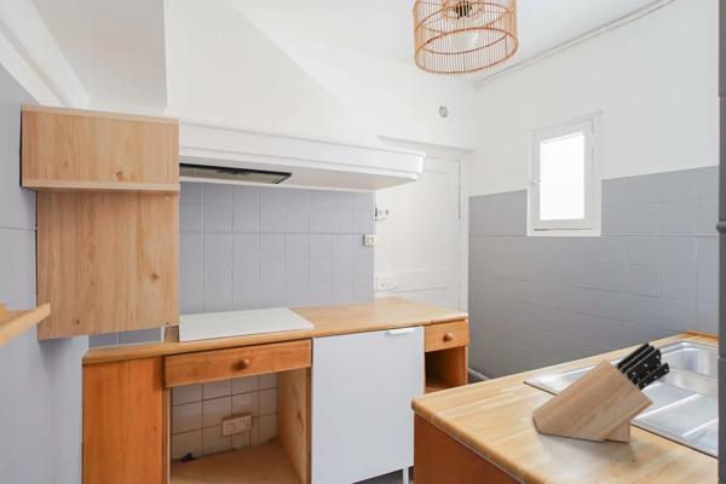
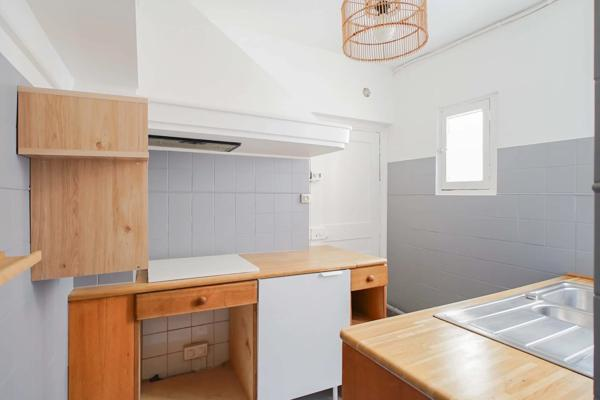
- knife block (597, 386)
